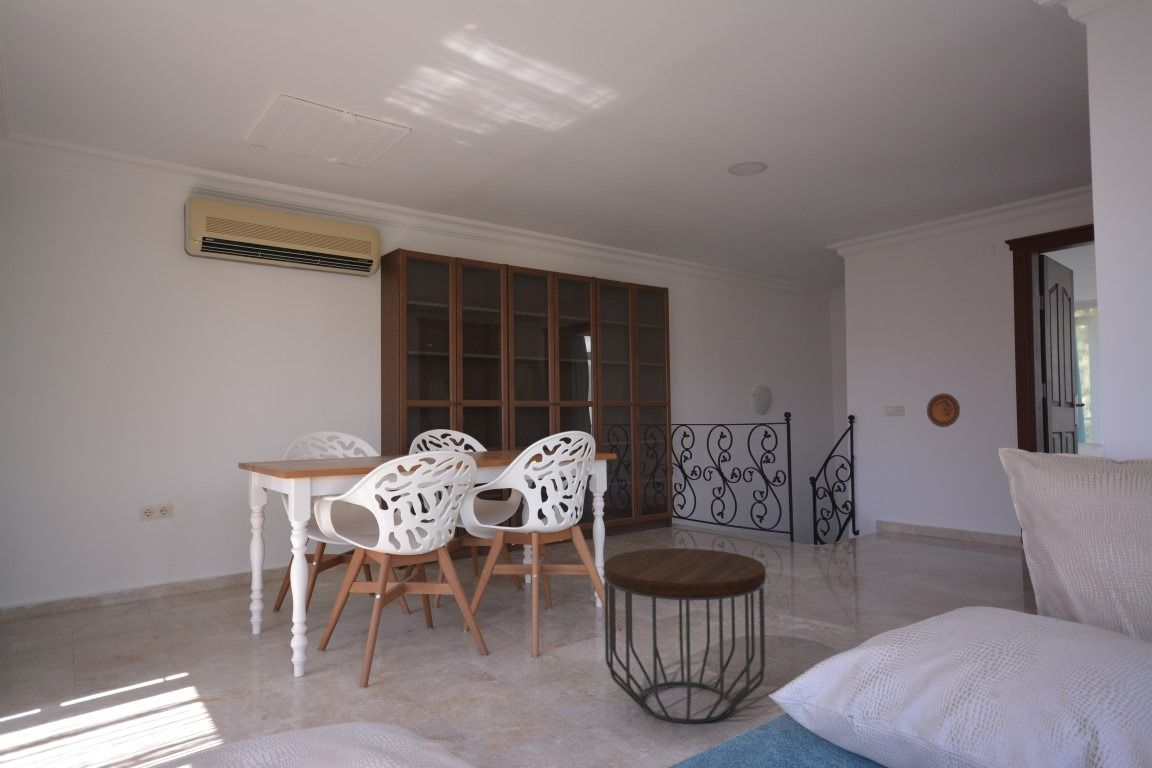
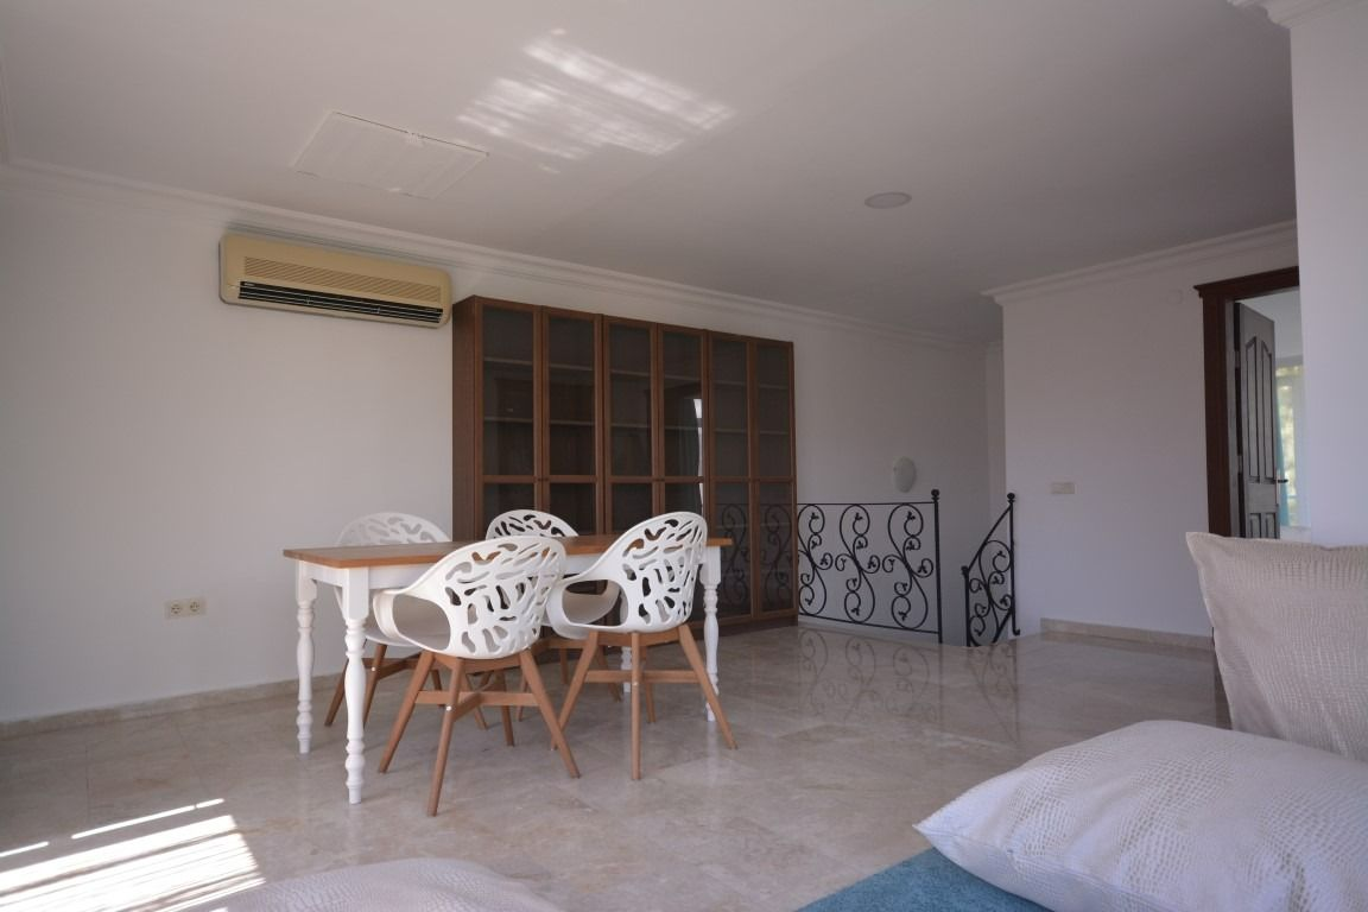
- decorative plate (943, 410)
- side table (686, 633)
